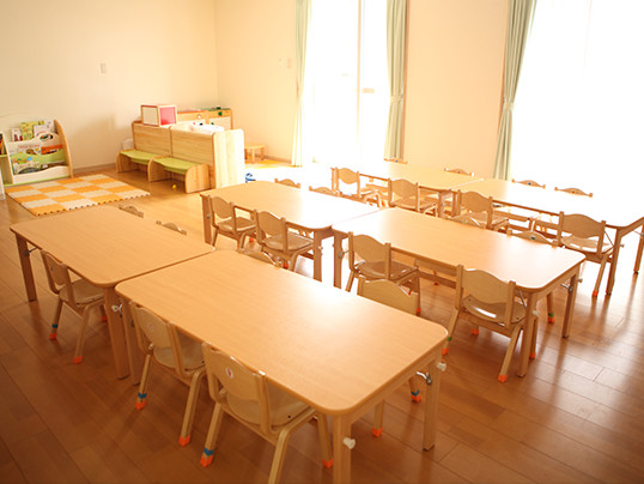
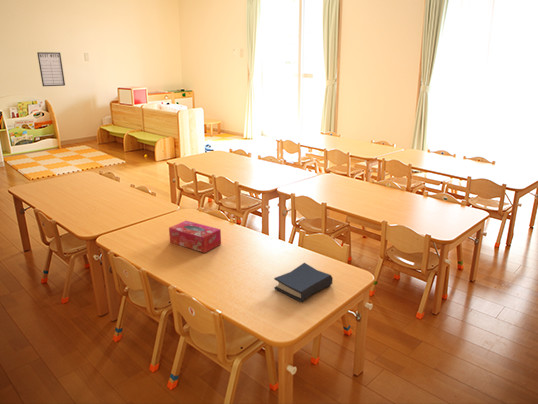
+ writing board (51, 69)
+ tissue box (195, 235)
+ hardback book (303, 281)
